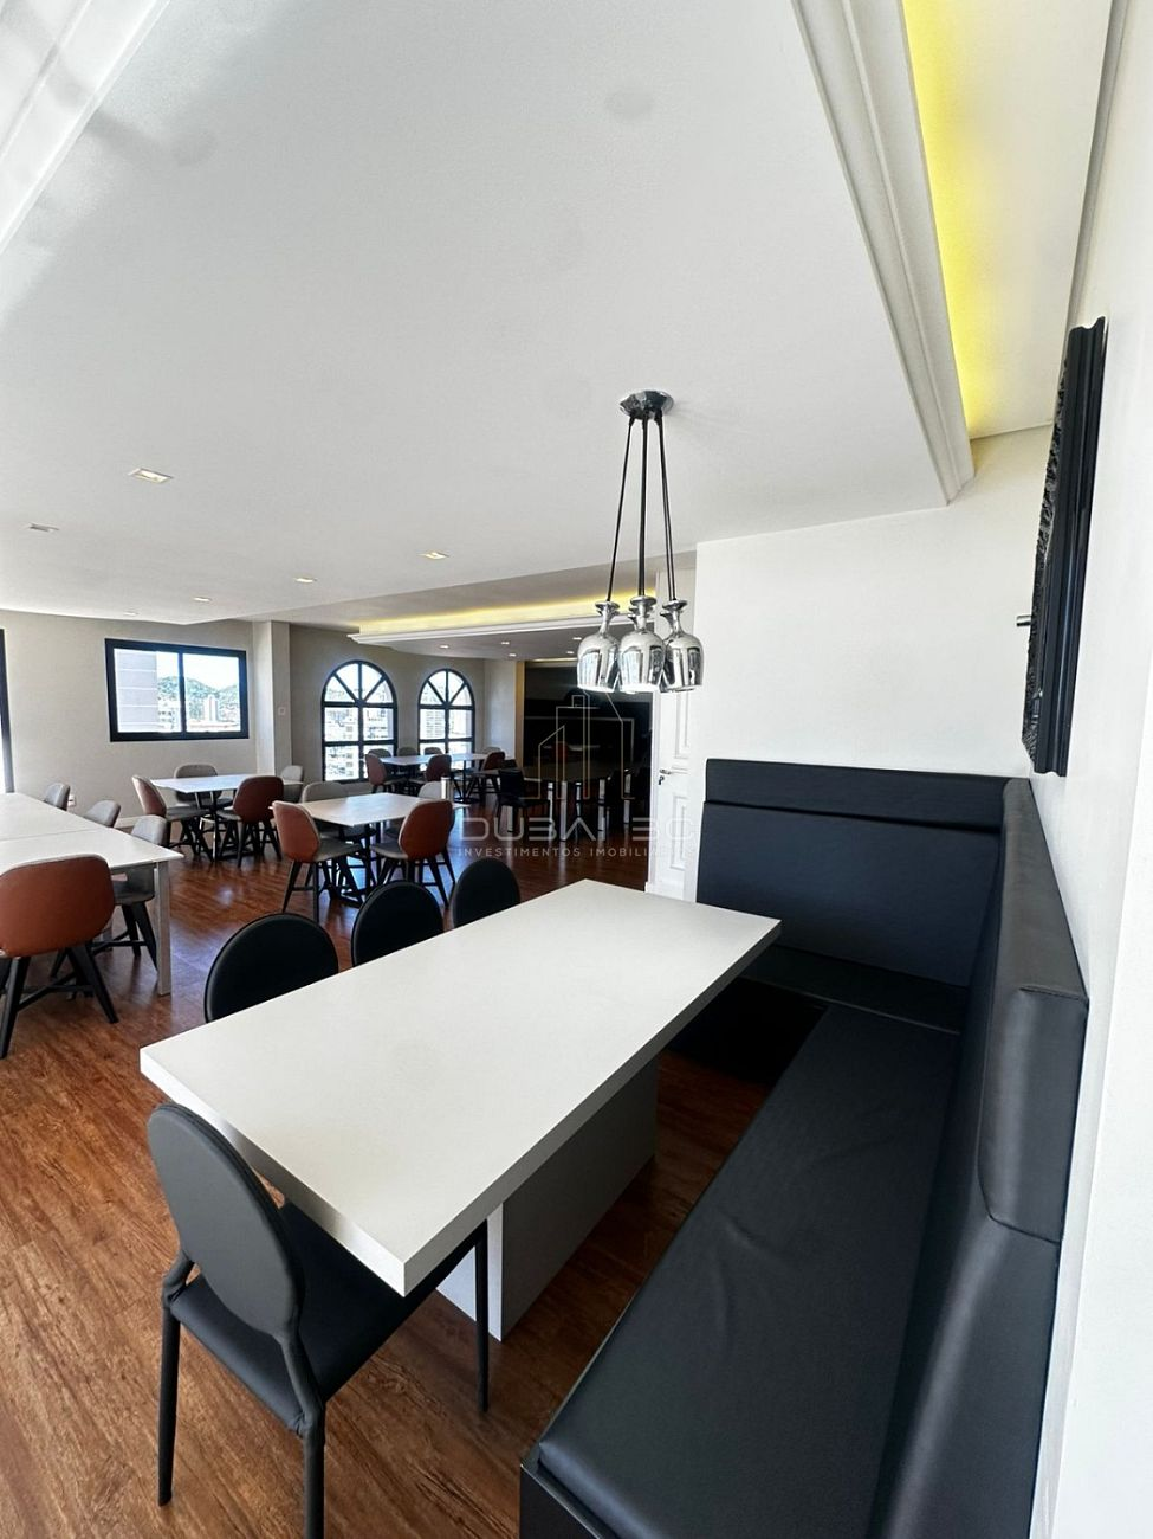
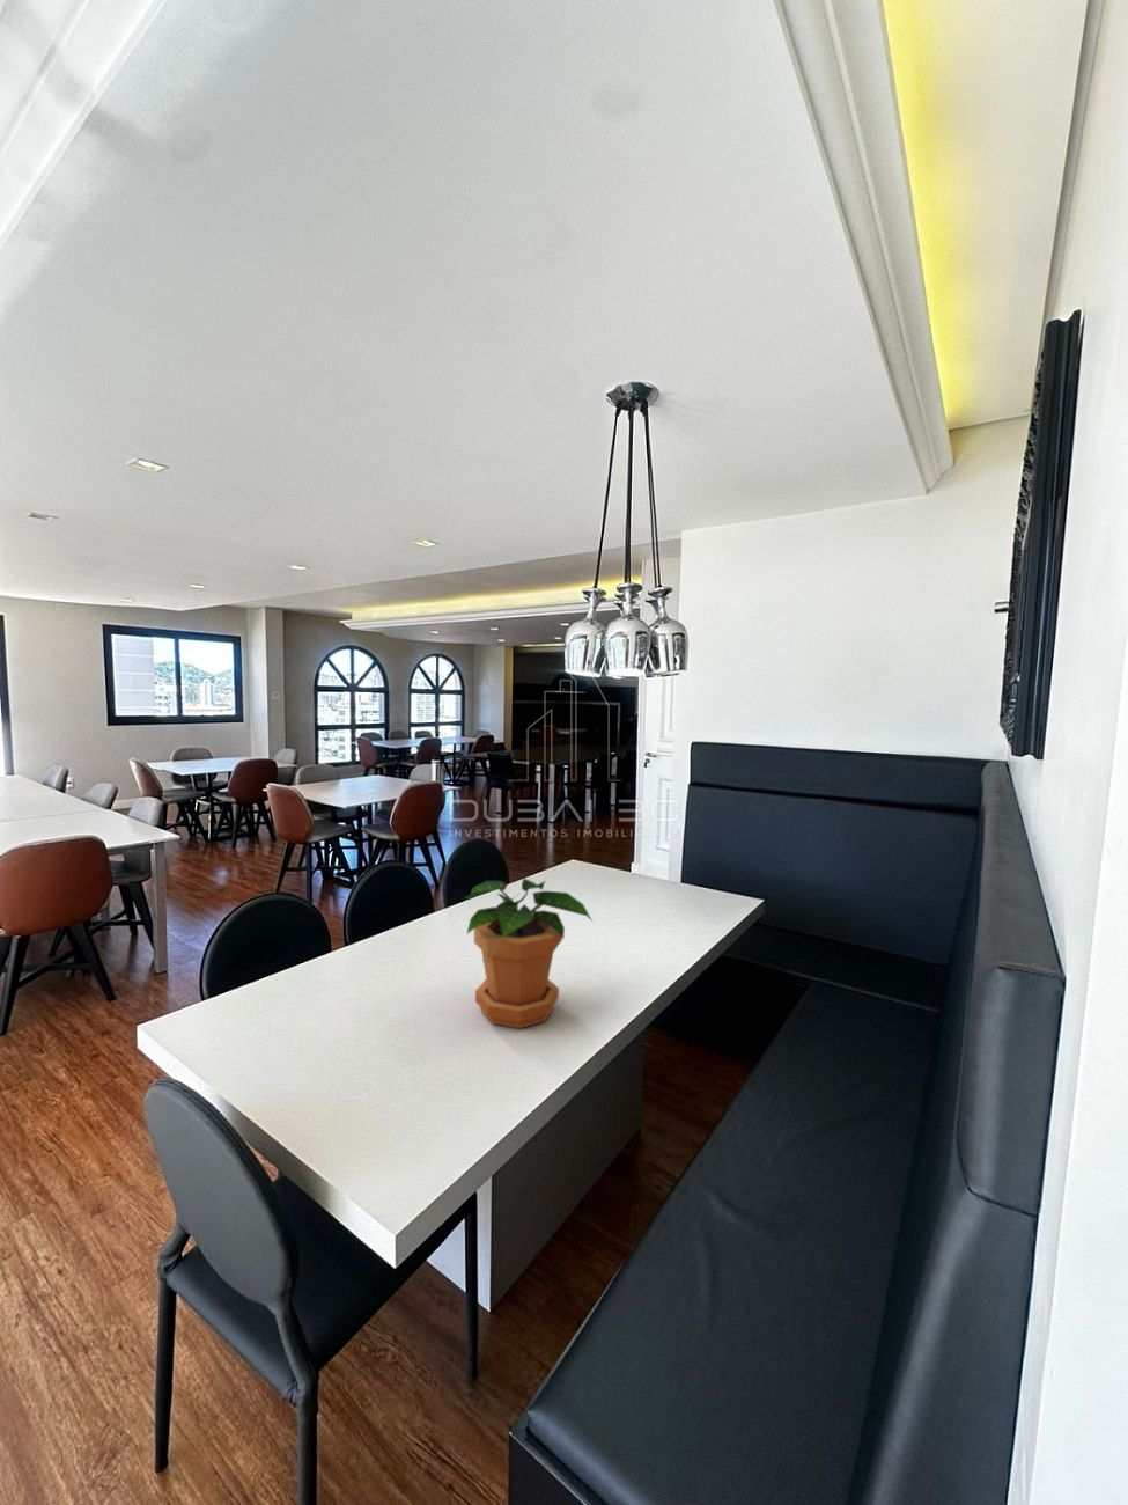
+ potted plant (528, 950)
